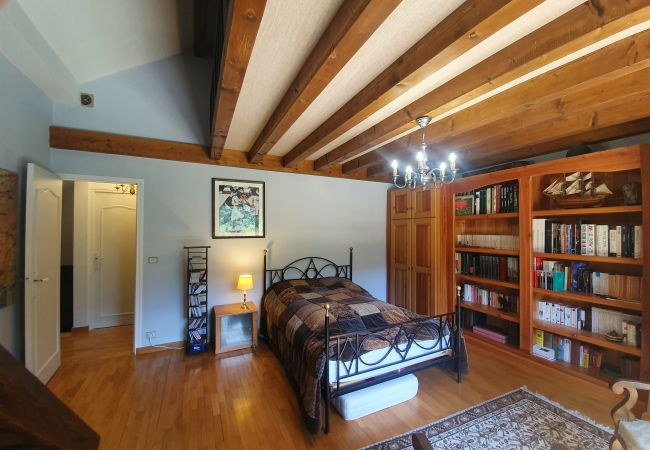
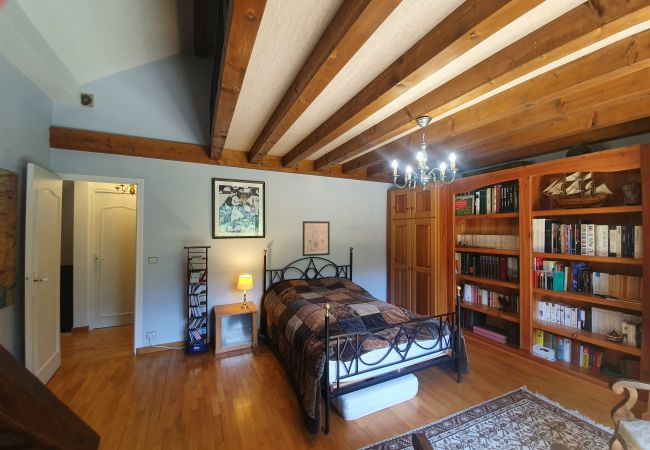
+ wall art (316, 238)
